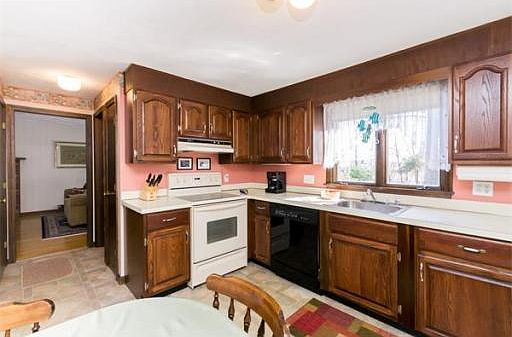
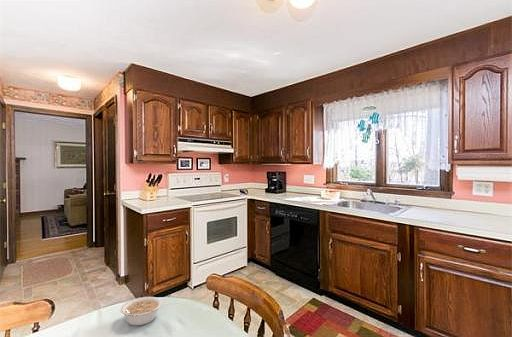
+ legume (143, 310)
